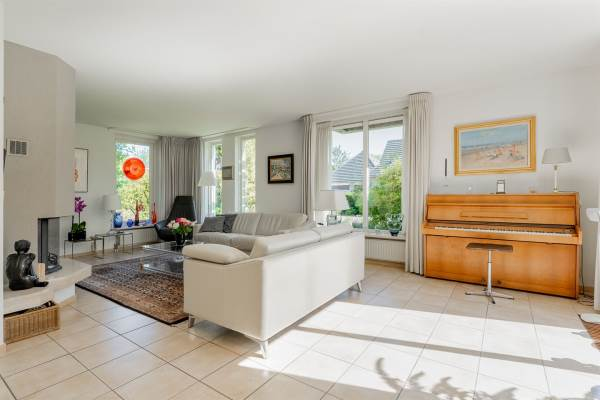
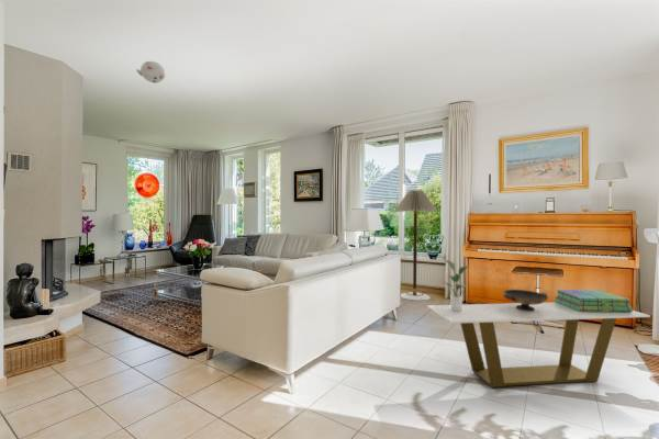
+ floor lamp (415, 243)
+ stack of books (591, 300)
+ ceiling light (150, 70)
+ coffee table (538, 365)
+ decorative bowl (525, 301)
+ potted plant (456, 285)
